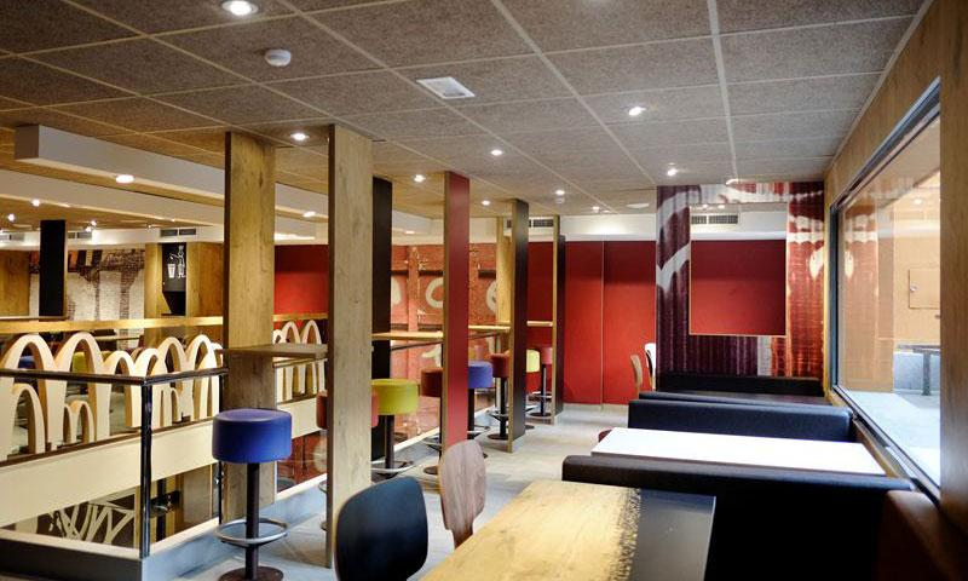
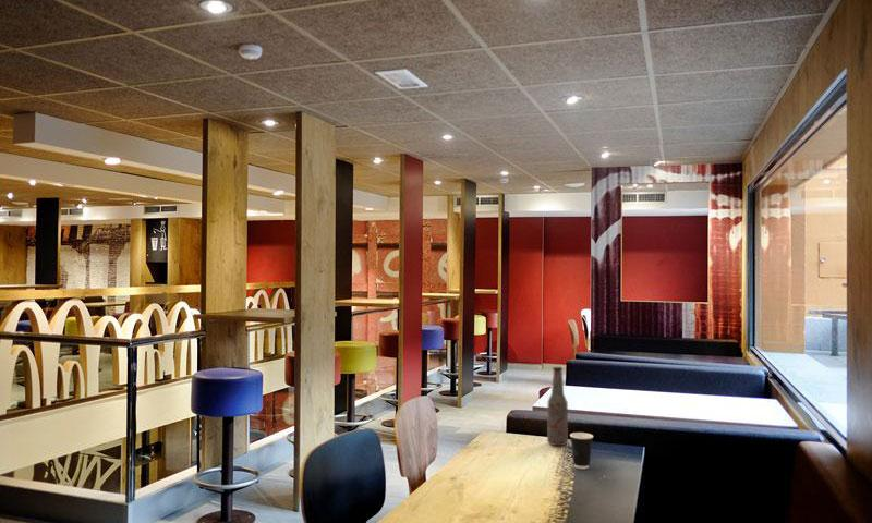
+ dixie cup (581, 450)
+ bottle (557, 405)
